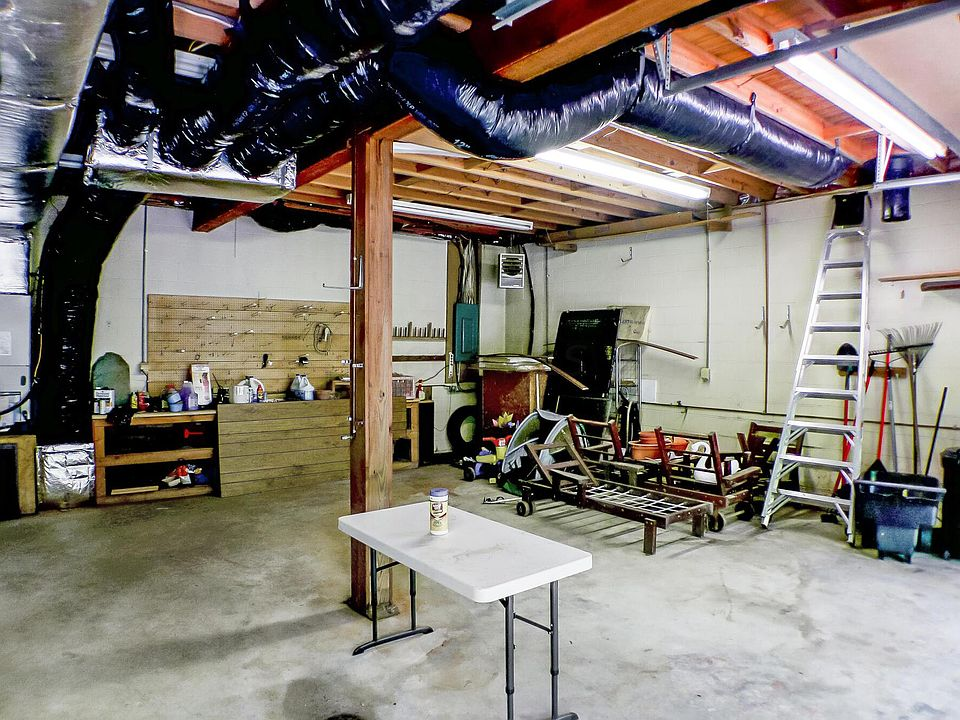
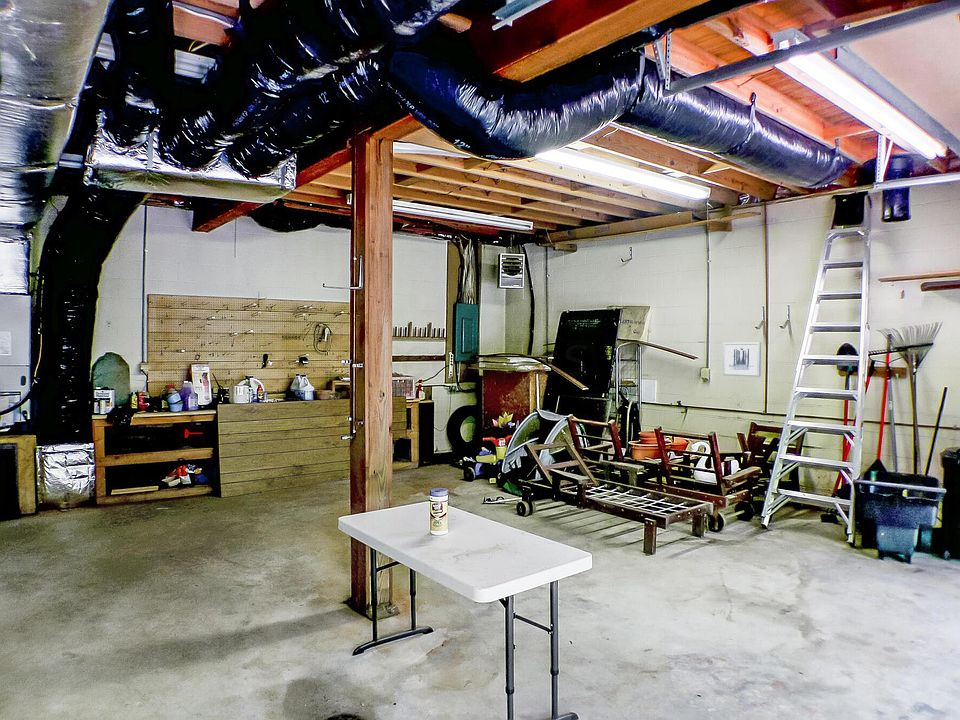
+ wall art (741, 359)
